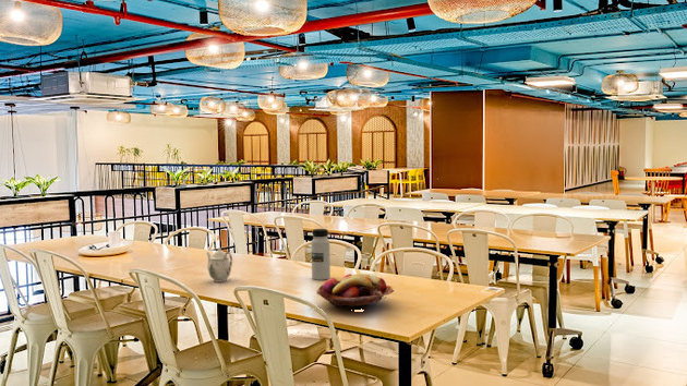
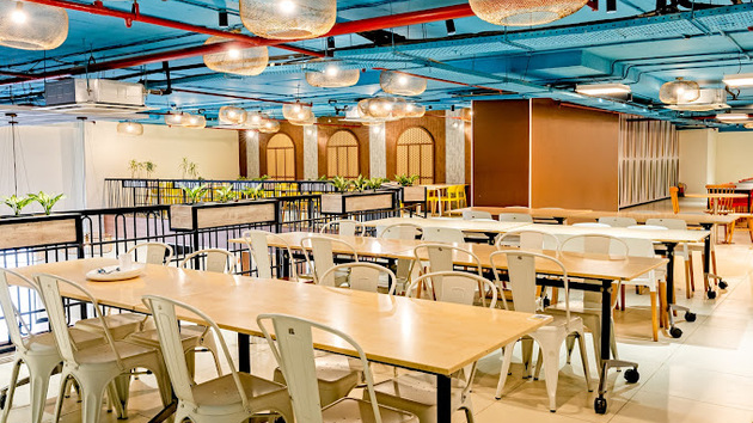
- water bottle (321, 253)
- fruit basket (355, 288)
- teapot (219, 263)
